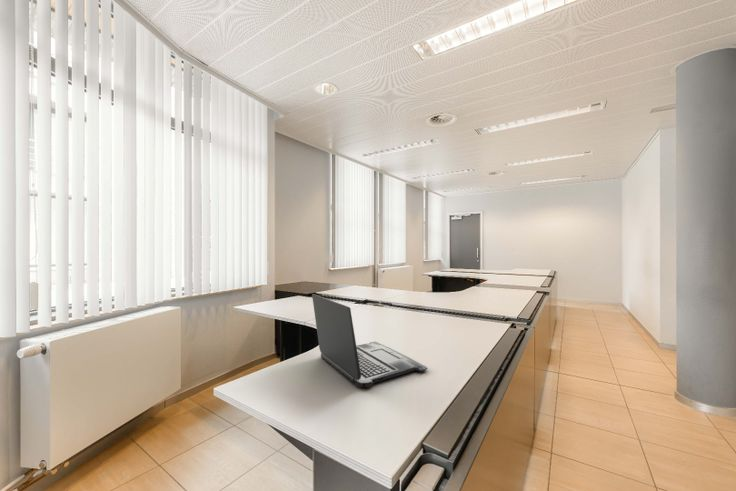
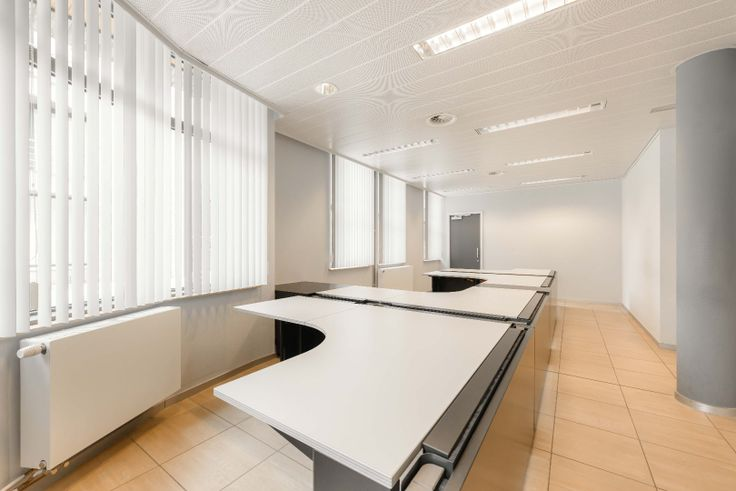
- laptop (354, 334)
